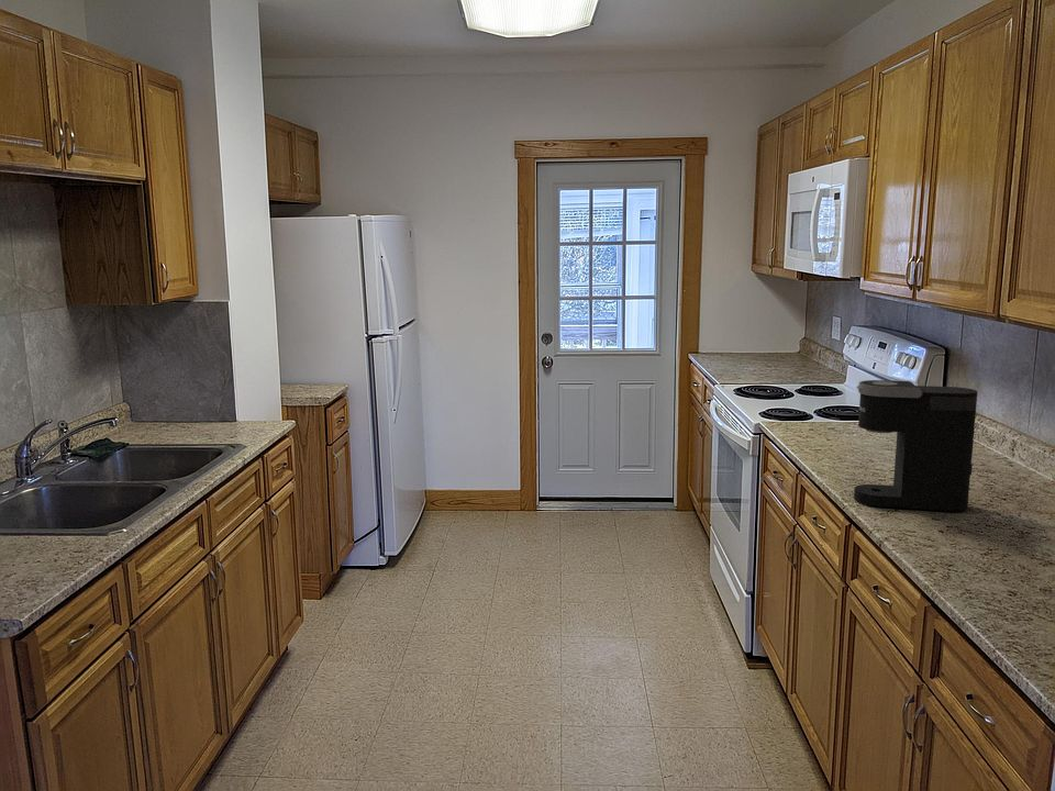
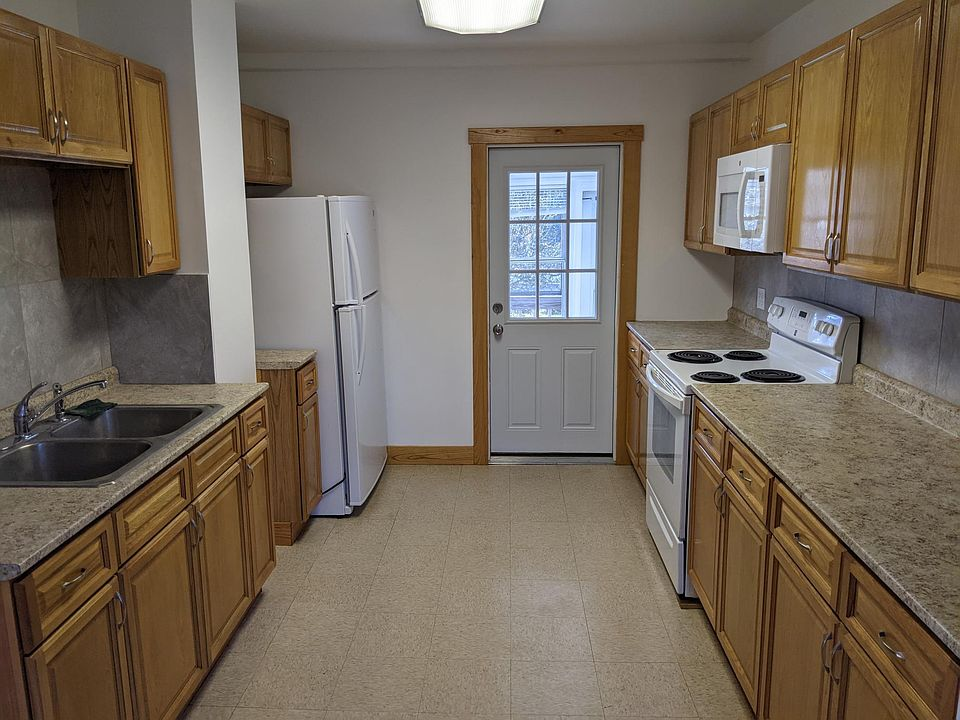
- coffee maker (912, 444)
